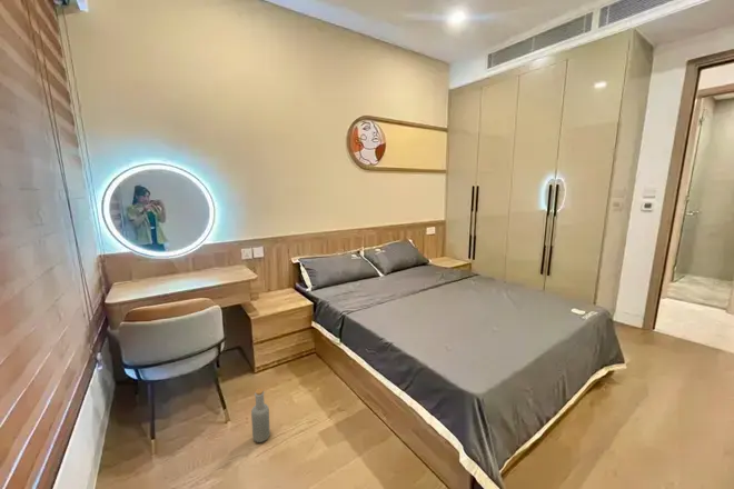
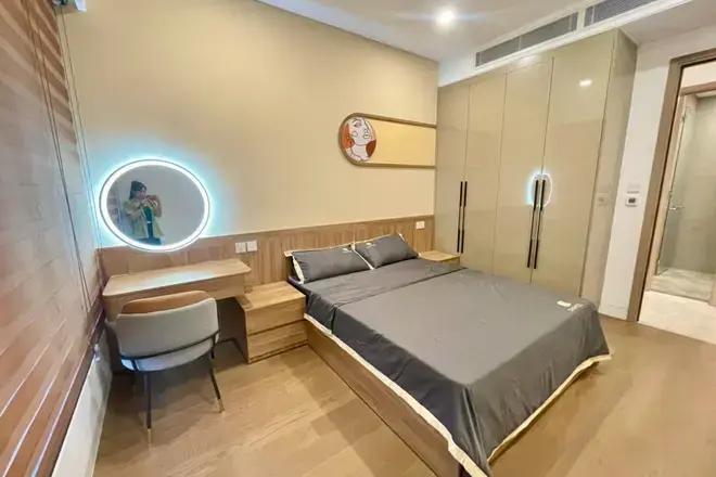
- bottle (259, 413)
